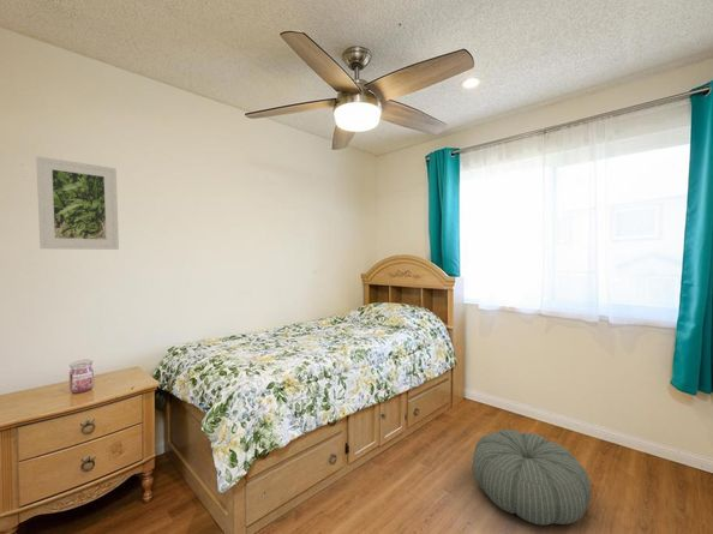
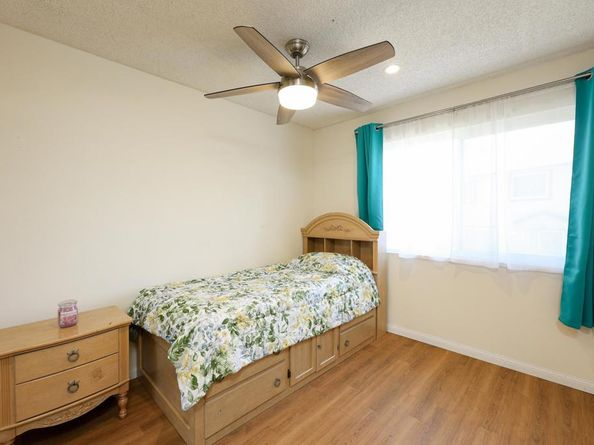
- pouf (526, 470)
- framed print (79, 205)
